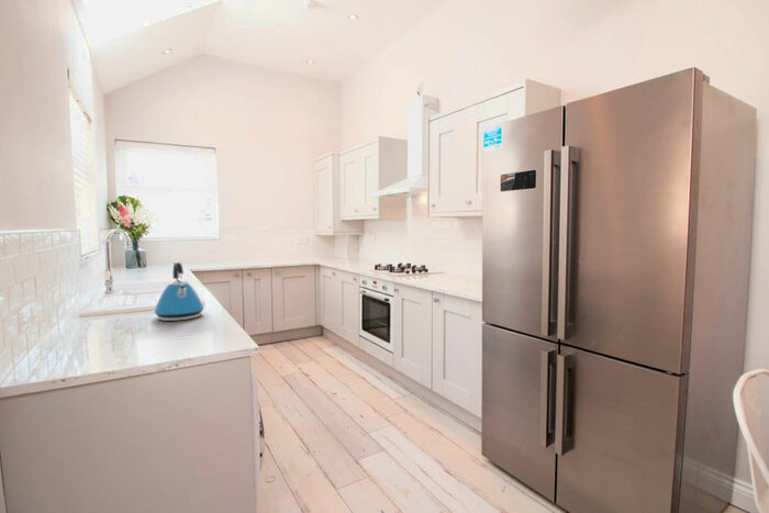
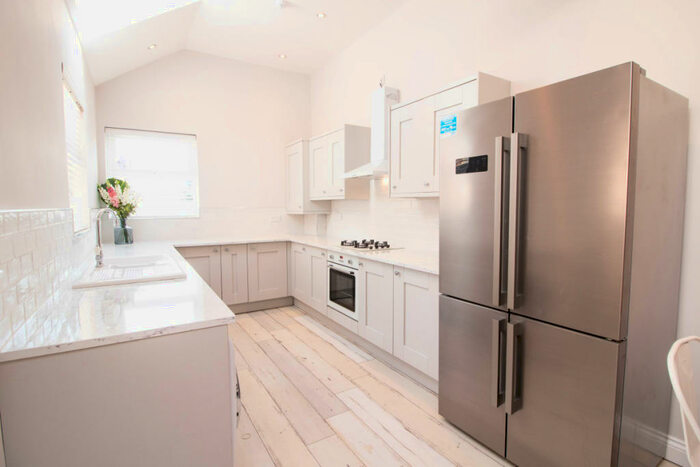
- kettle (178, 288)
